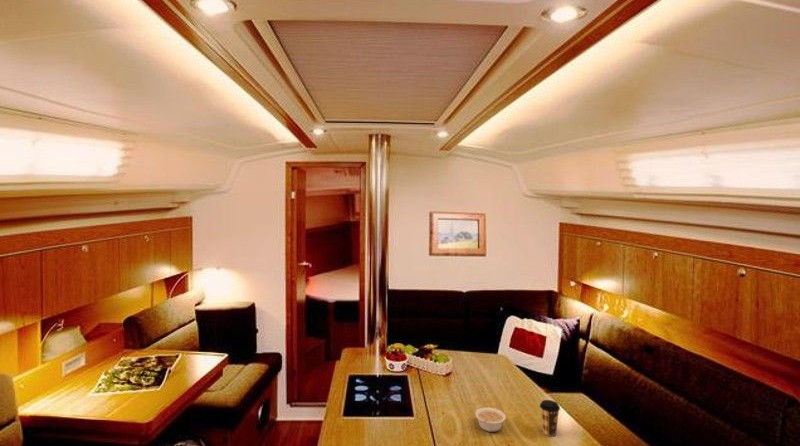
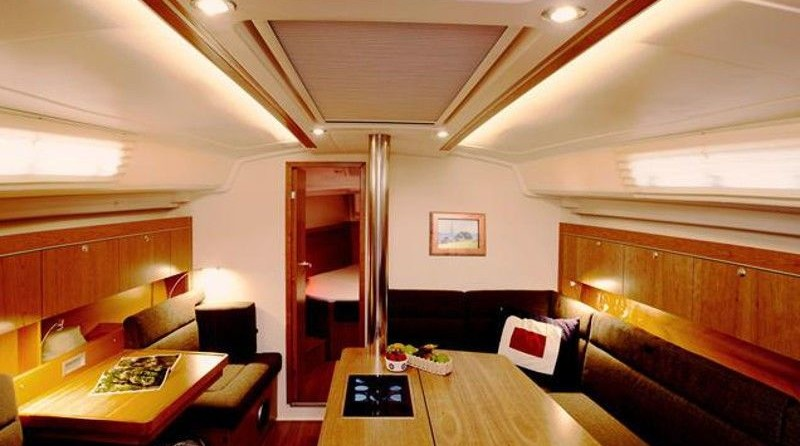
- coffee cup (549, 417)
- legume (490, 420)
